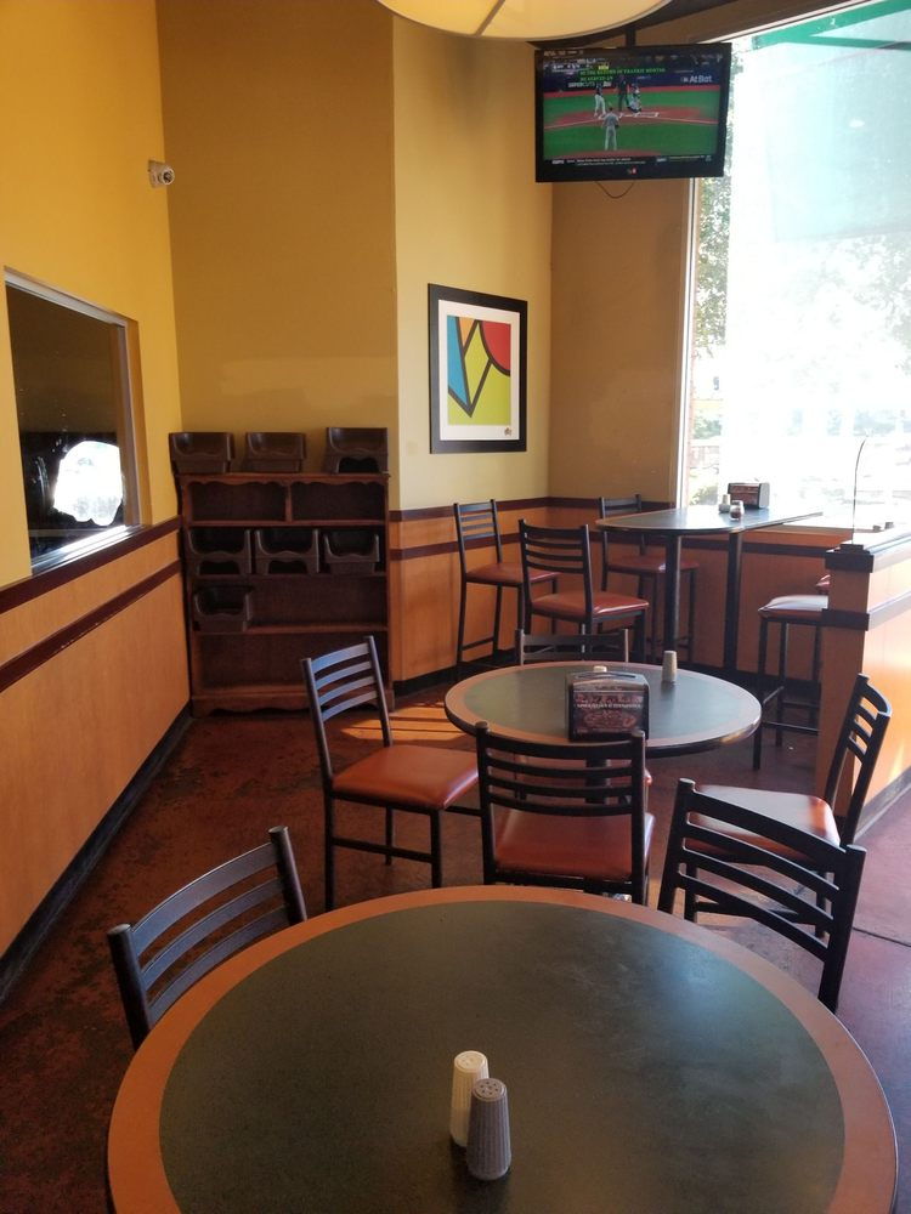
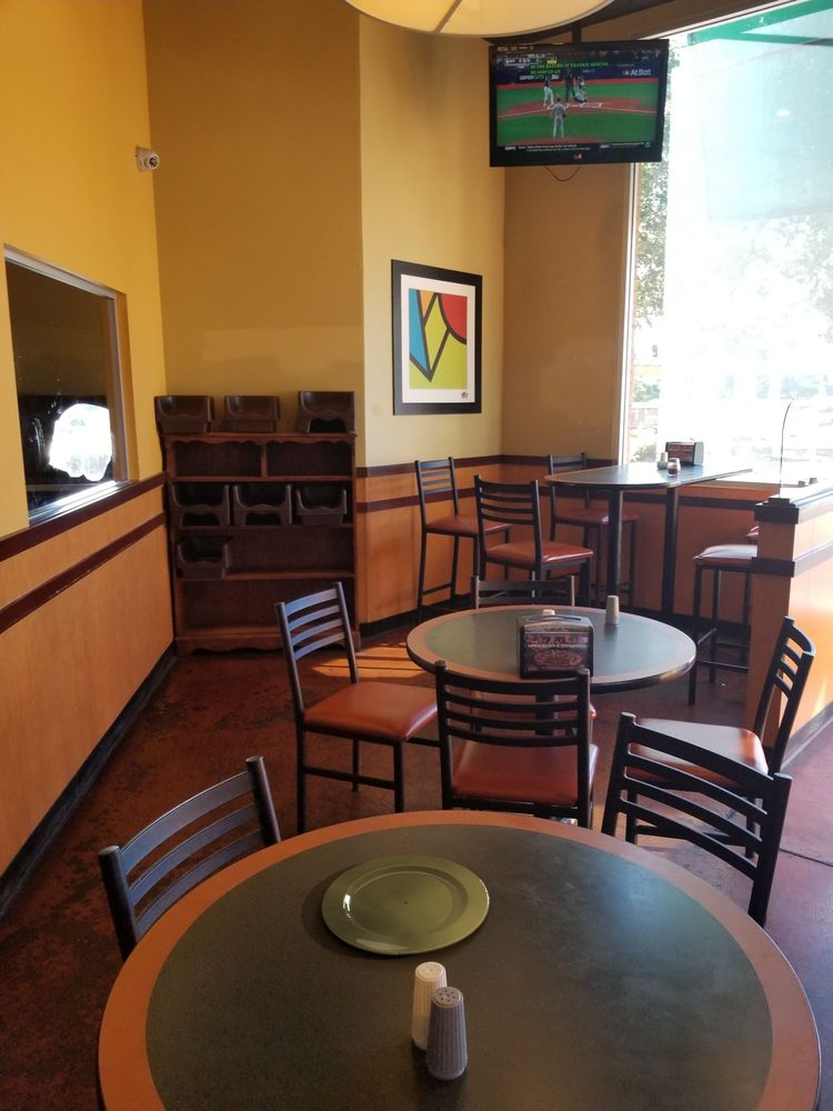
+ plate (405, 900)
